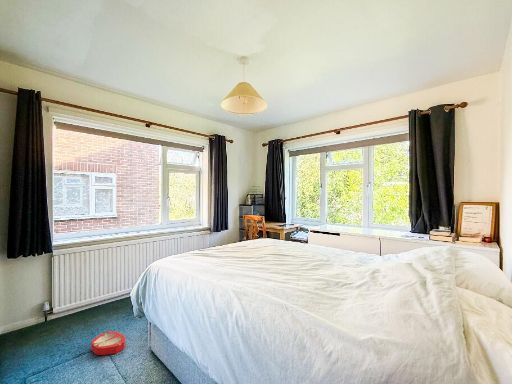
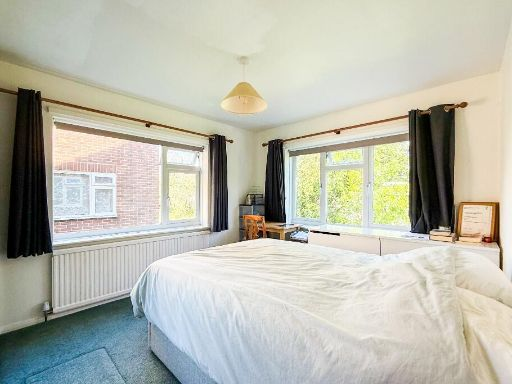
- ashtray (108, 342)
